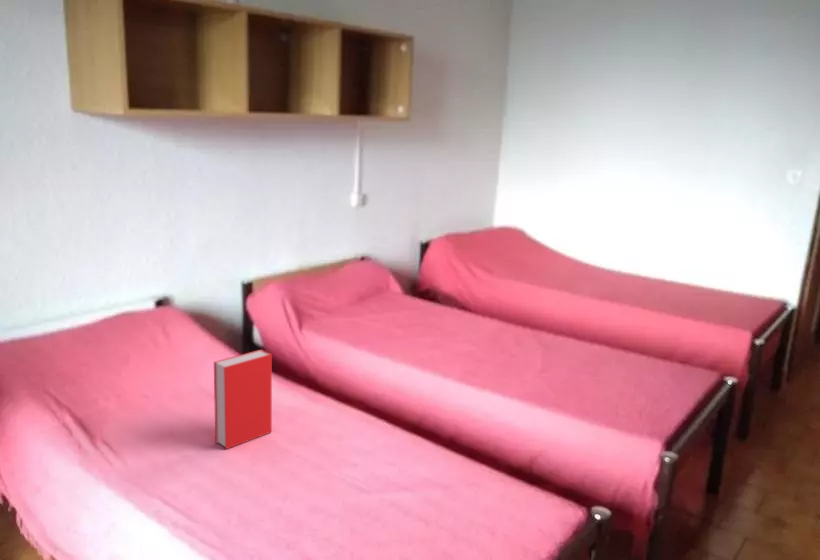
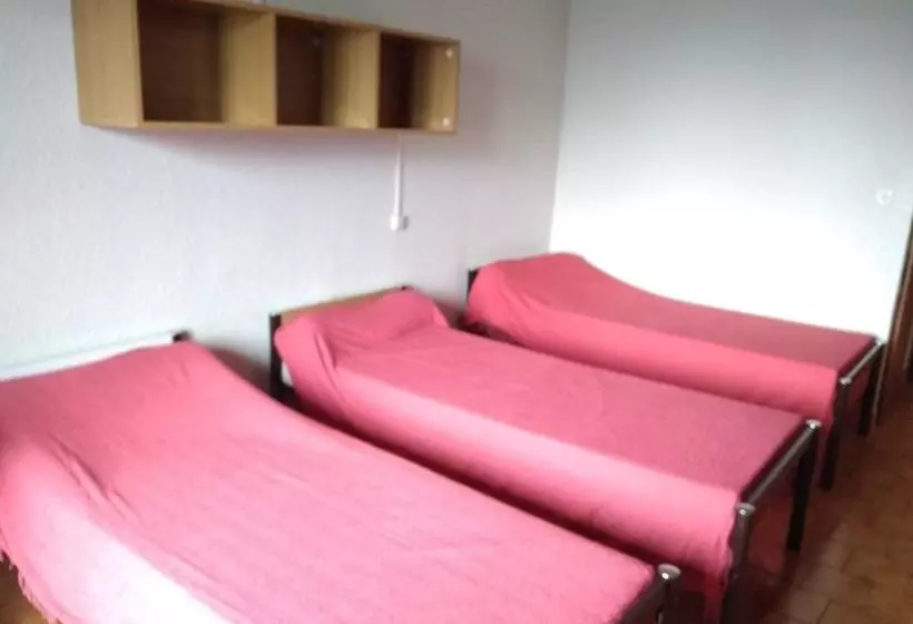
- book (244, 398)
